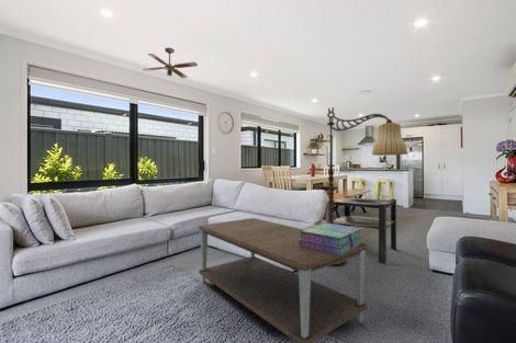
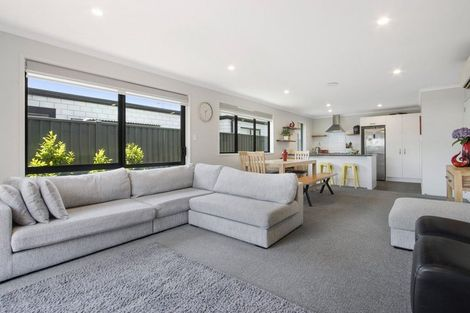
- ceiling fan (169, 62)
- floor lamp (333, 185)
- stack of books (332, 236)
- side table (362, 225)
- coffee table (270, 266)
